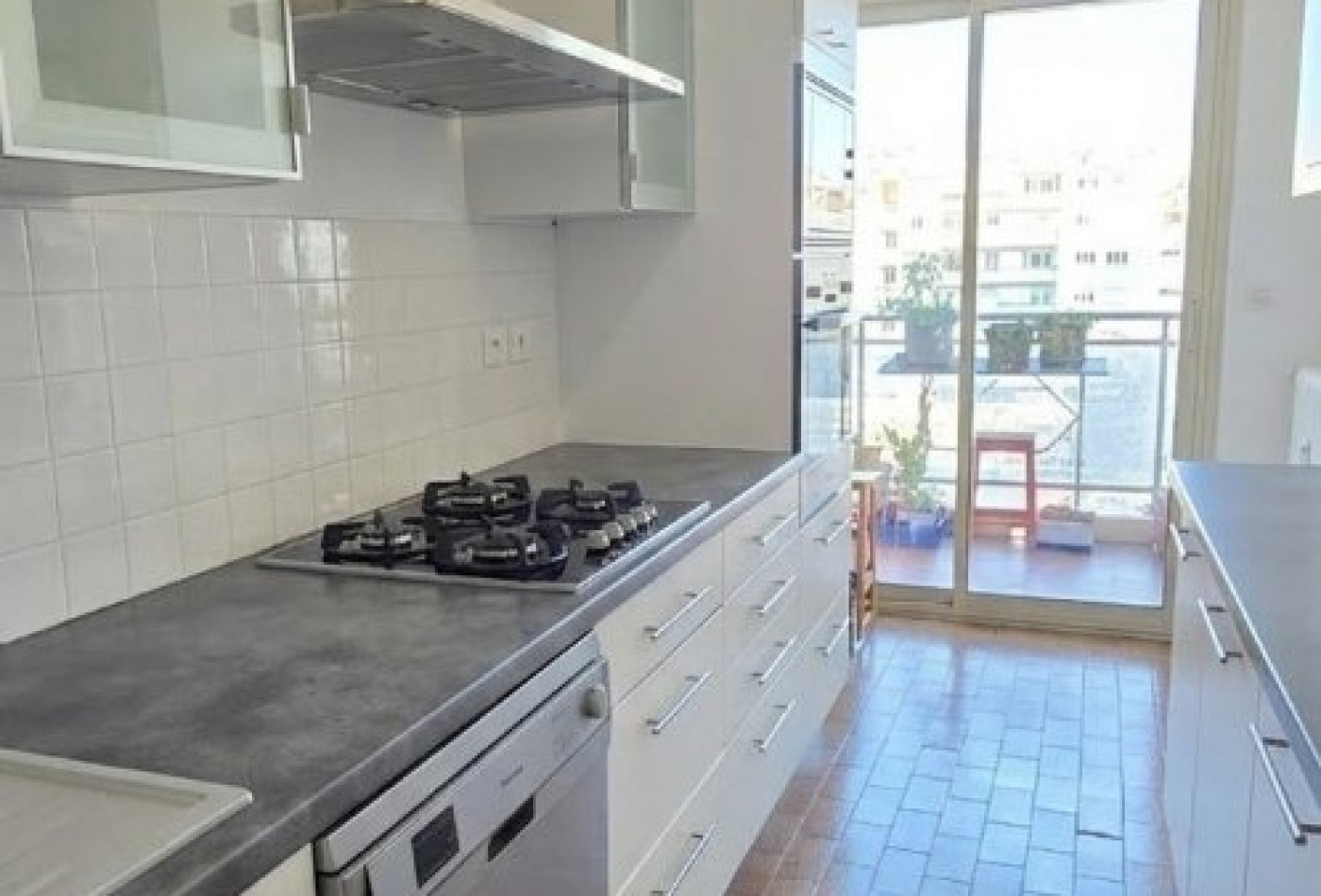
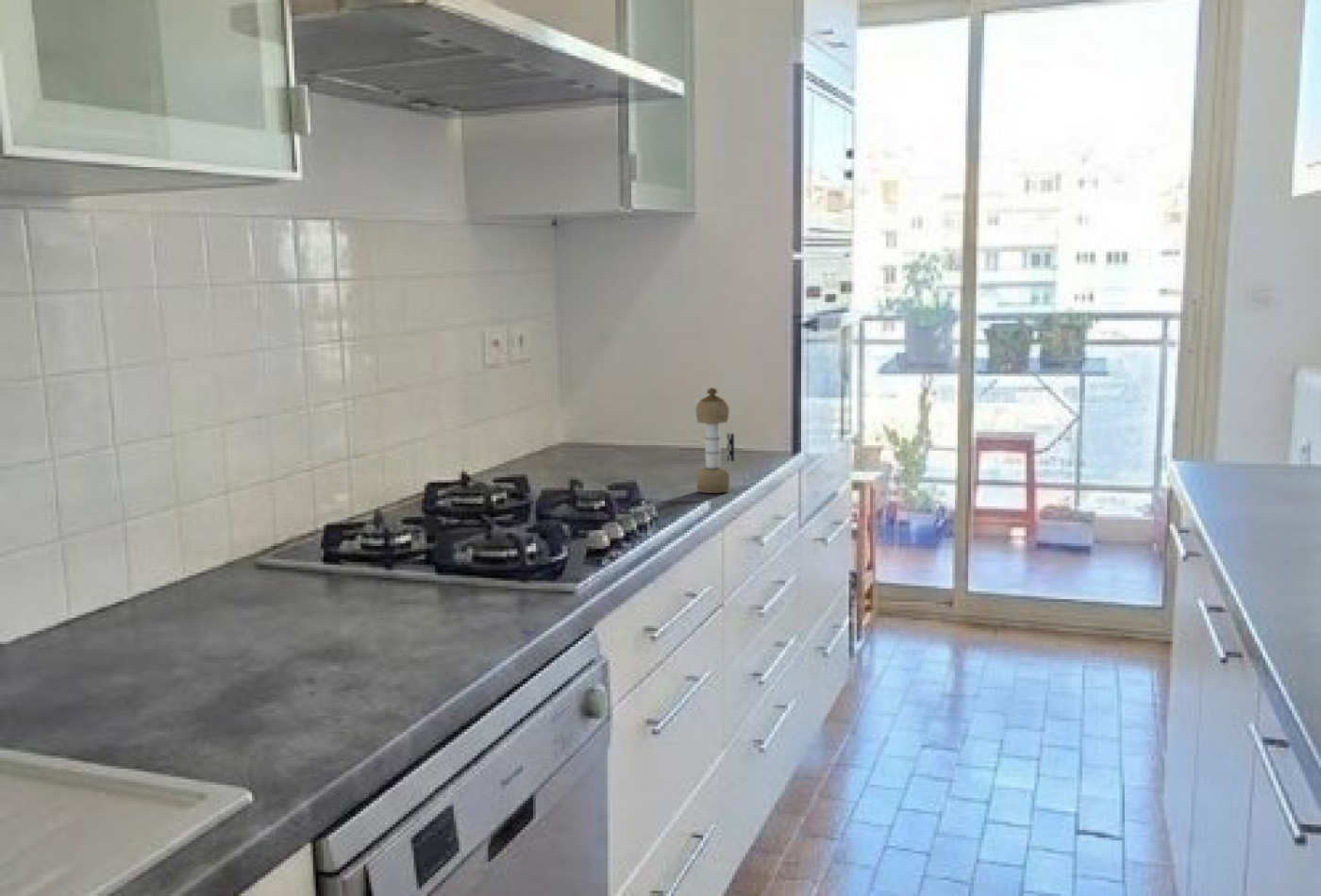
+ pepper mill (714, 440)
